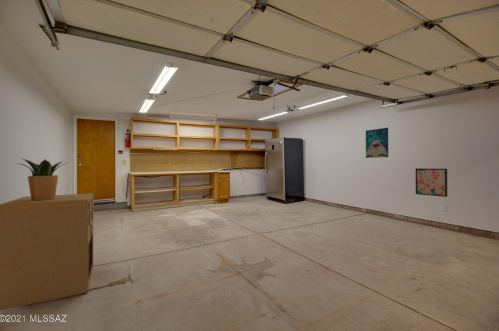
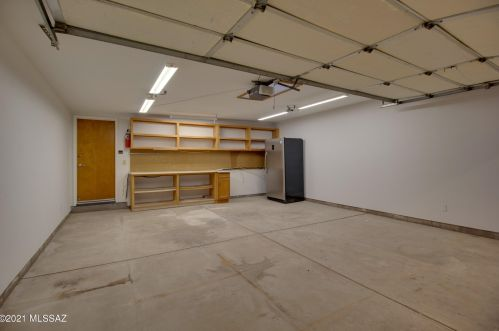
- cardboard box (55, 241)
- wall art (376, 143)
- wall art (430, 181)
- potted plant (44, 178)
